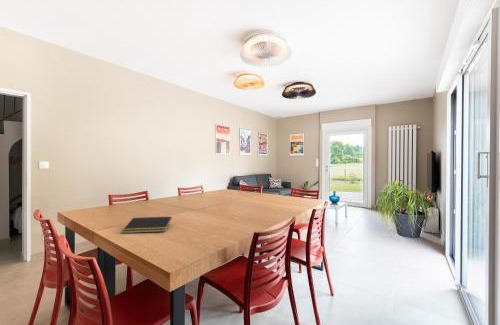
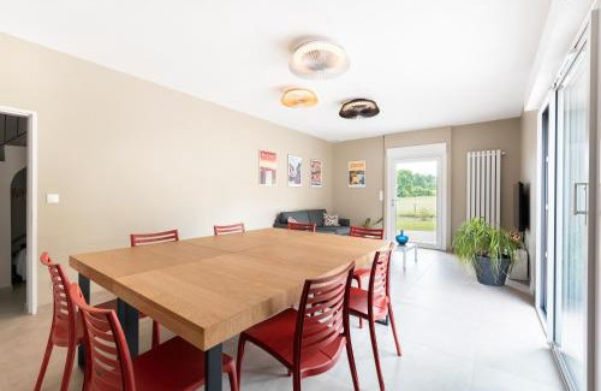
- notepad (148, 224)
